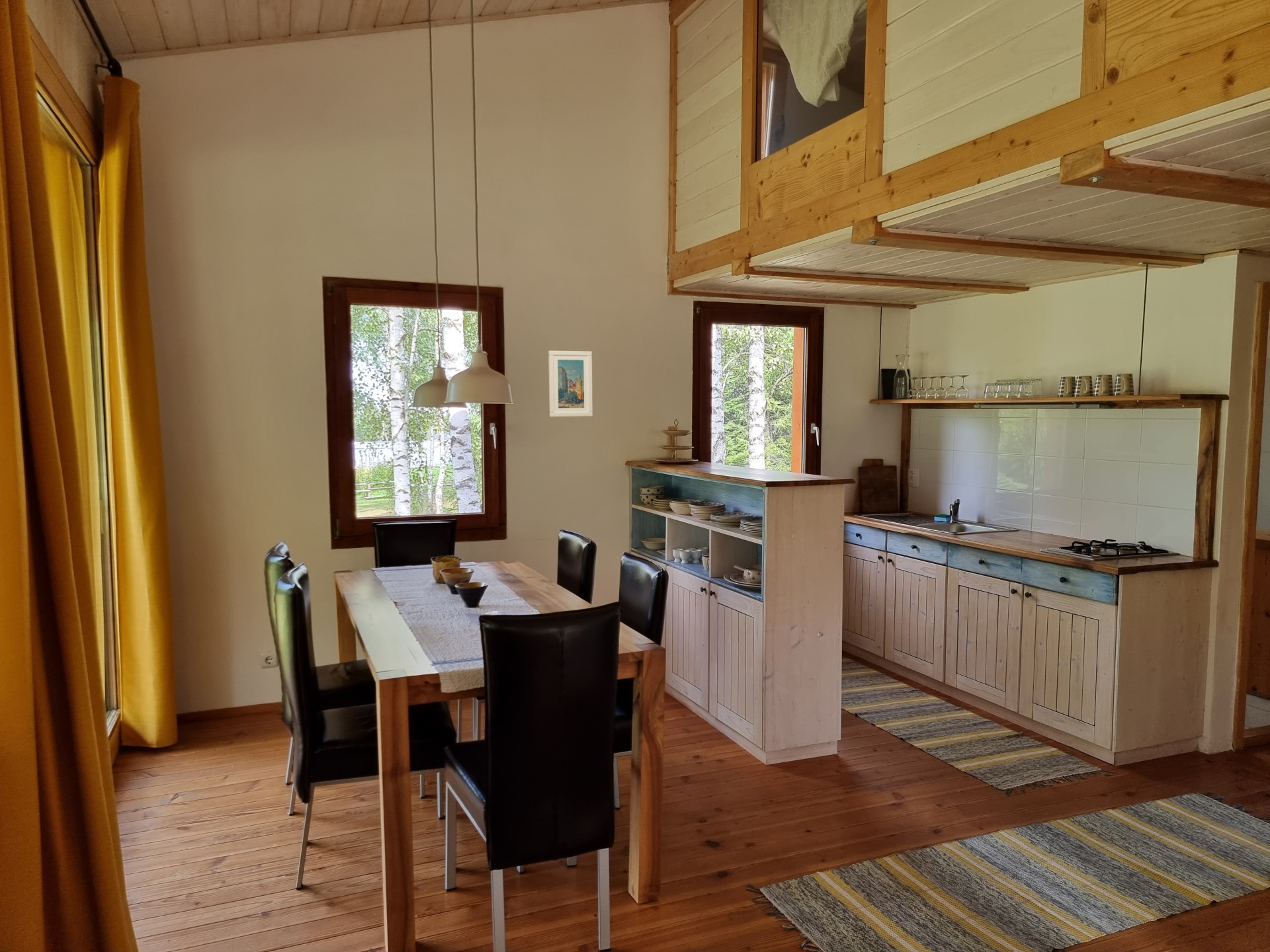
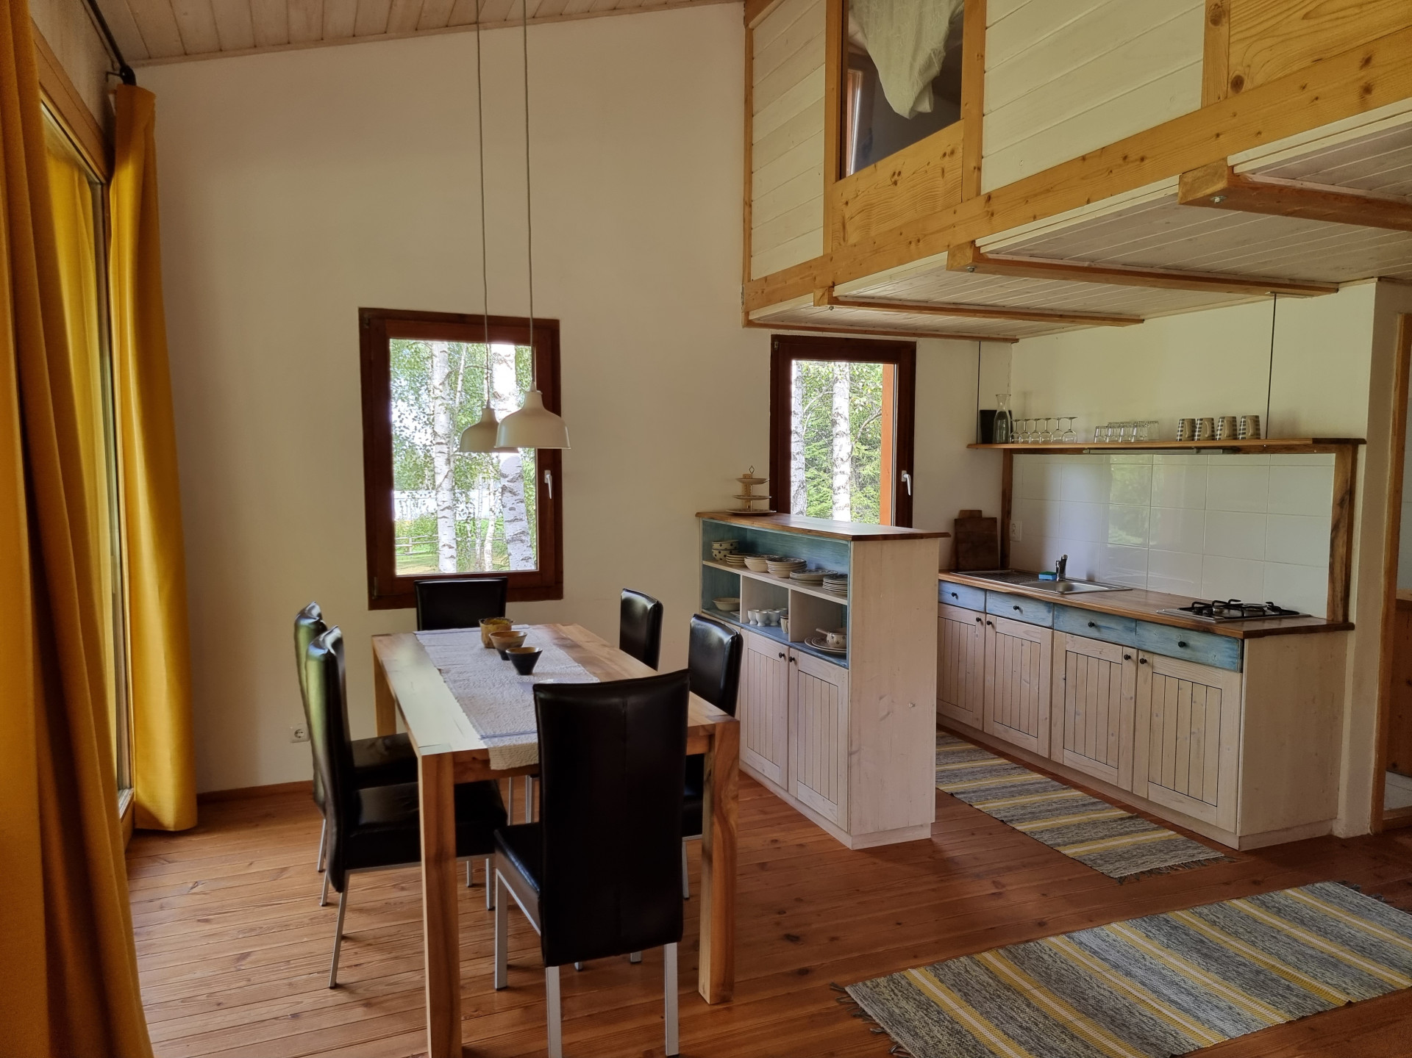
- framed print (570, 383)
